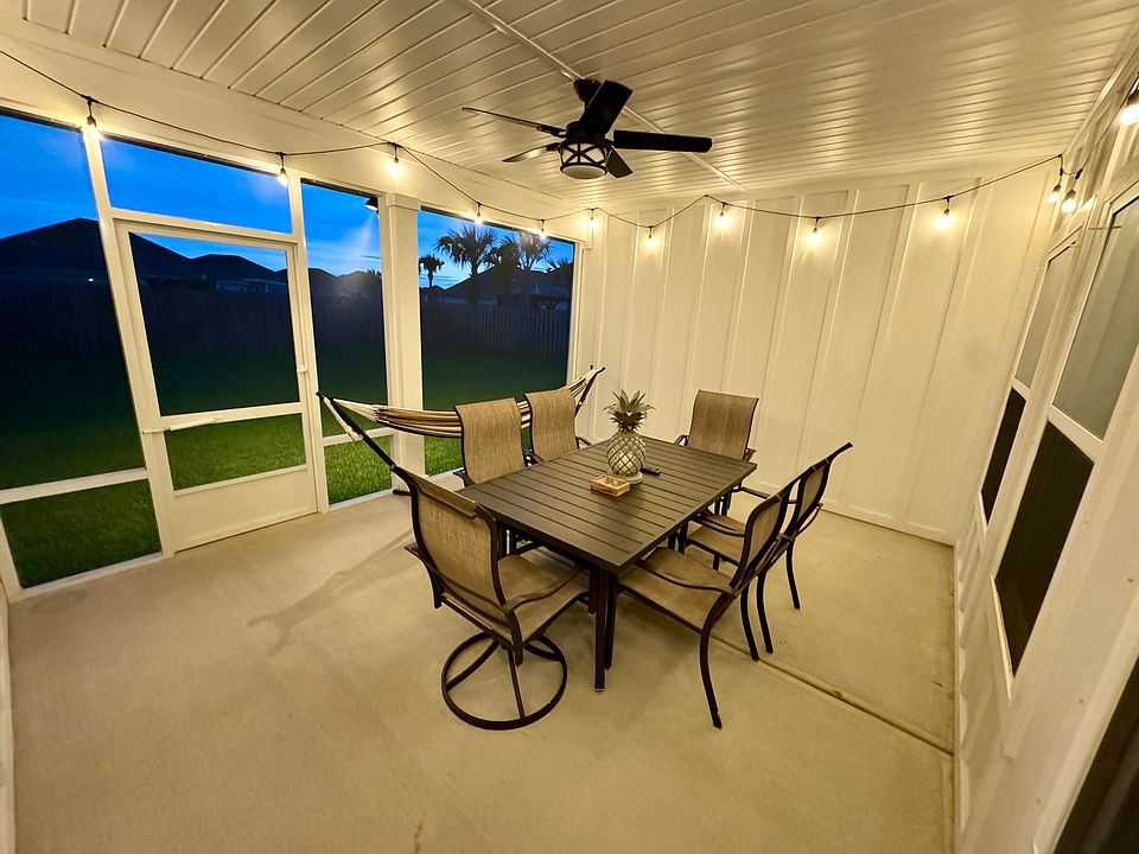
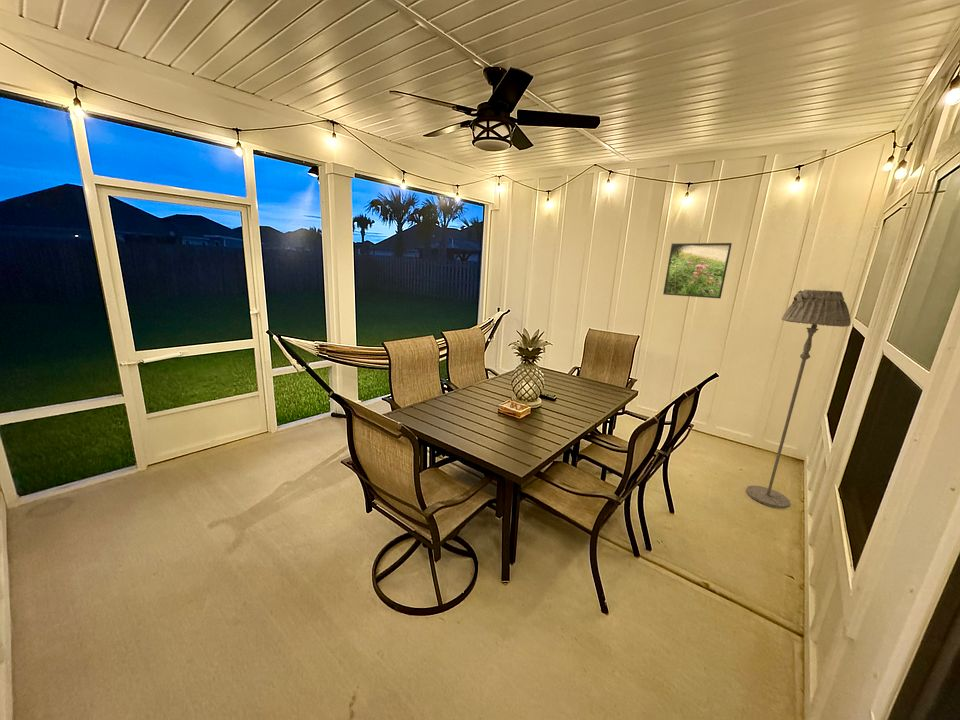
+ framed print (695, 270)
+ floor lamp (793, 400)
